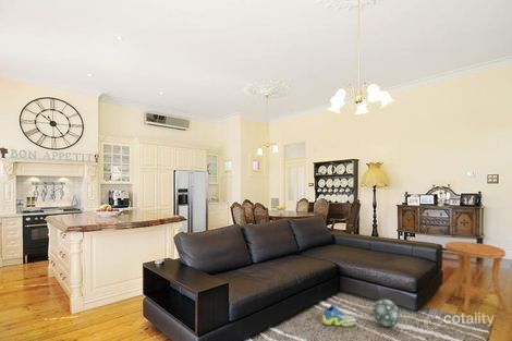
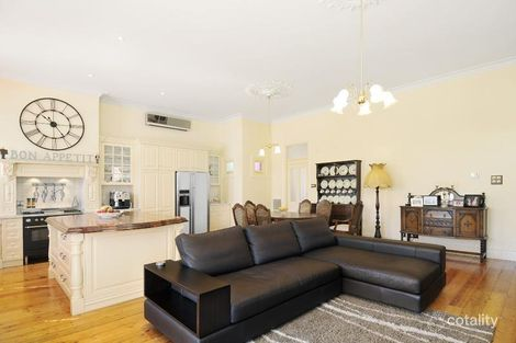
- ball (386, 313)
- side table (471, 276)
- sneaker (339, 315)
